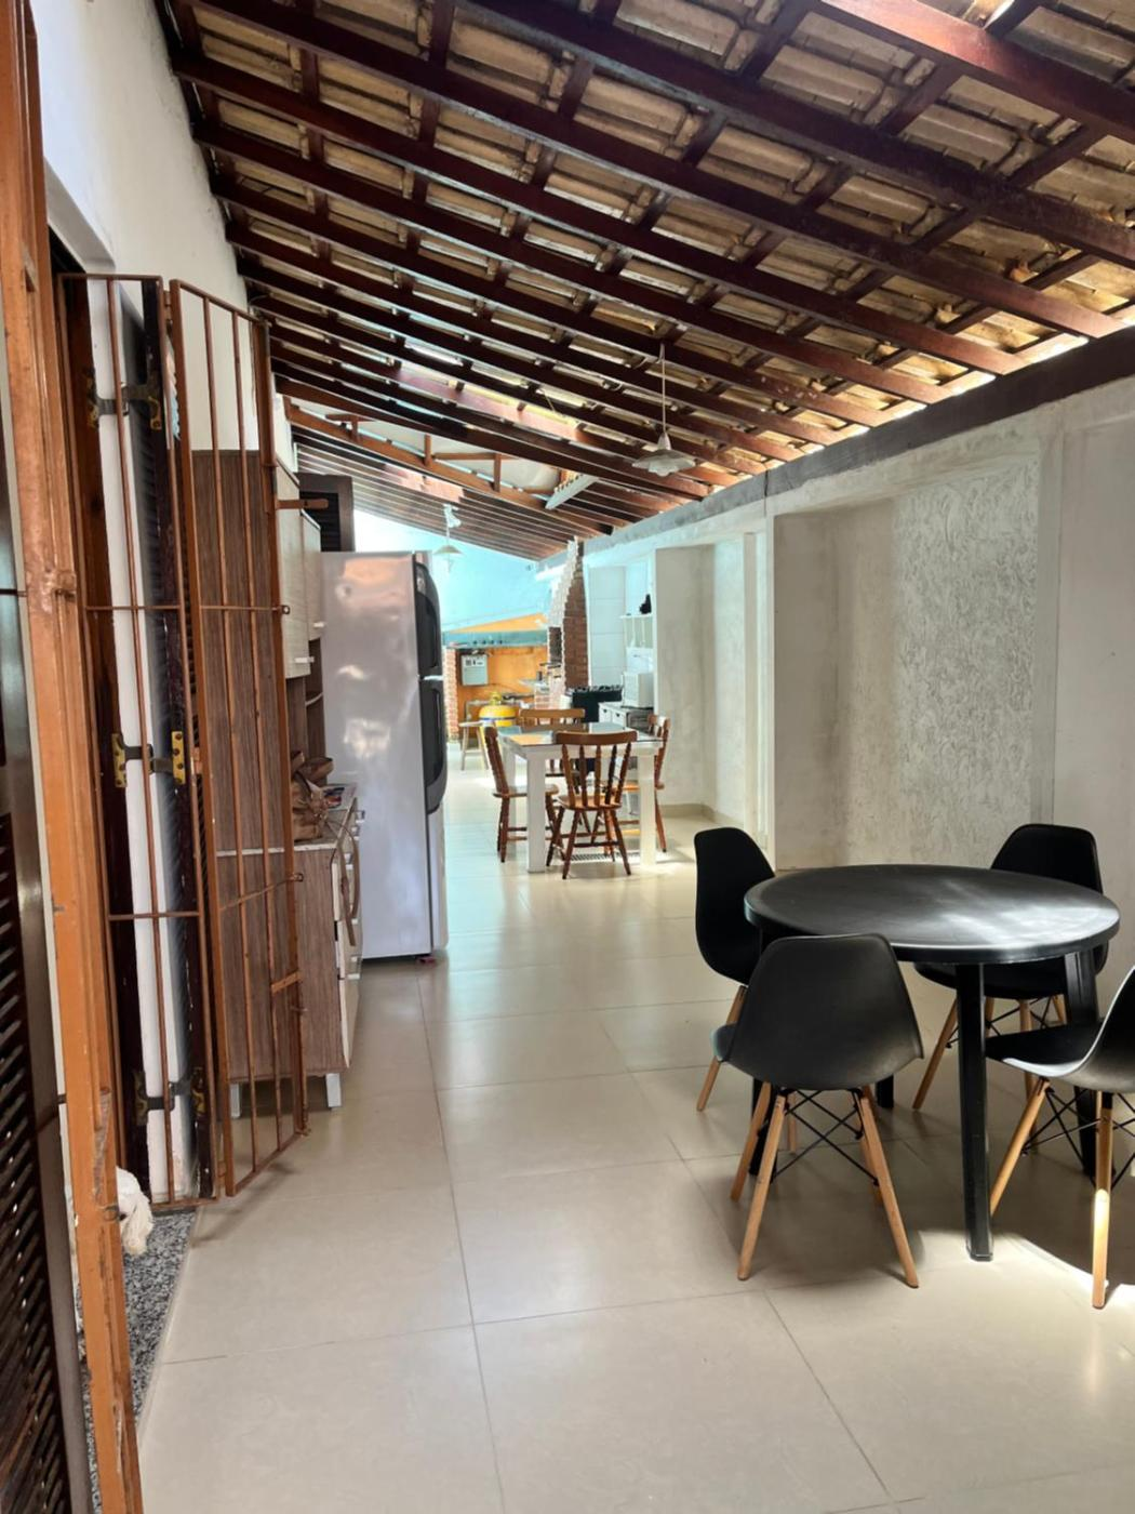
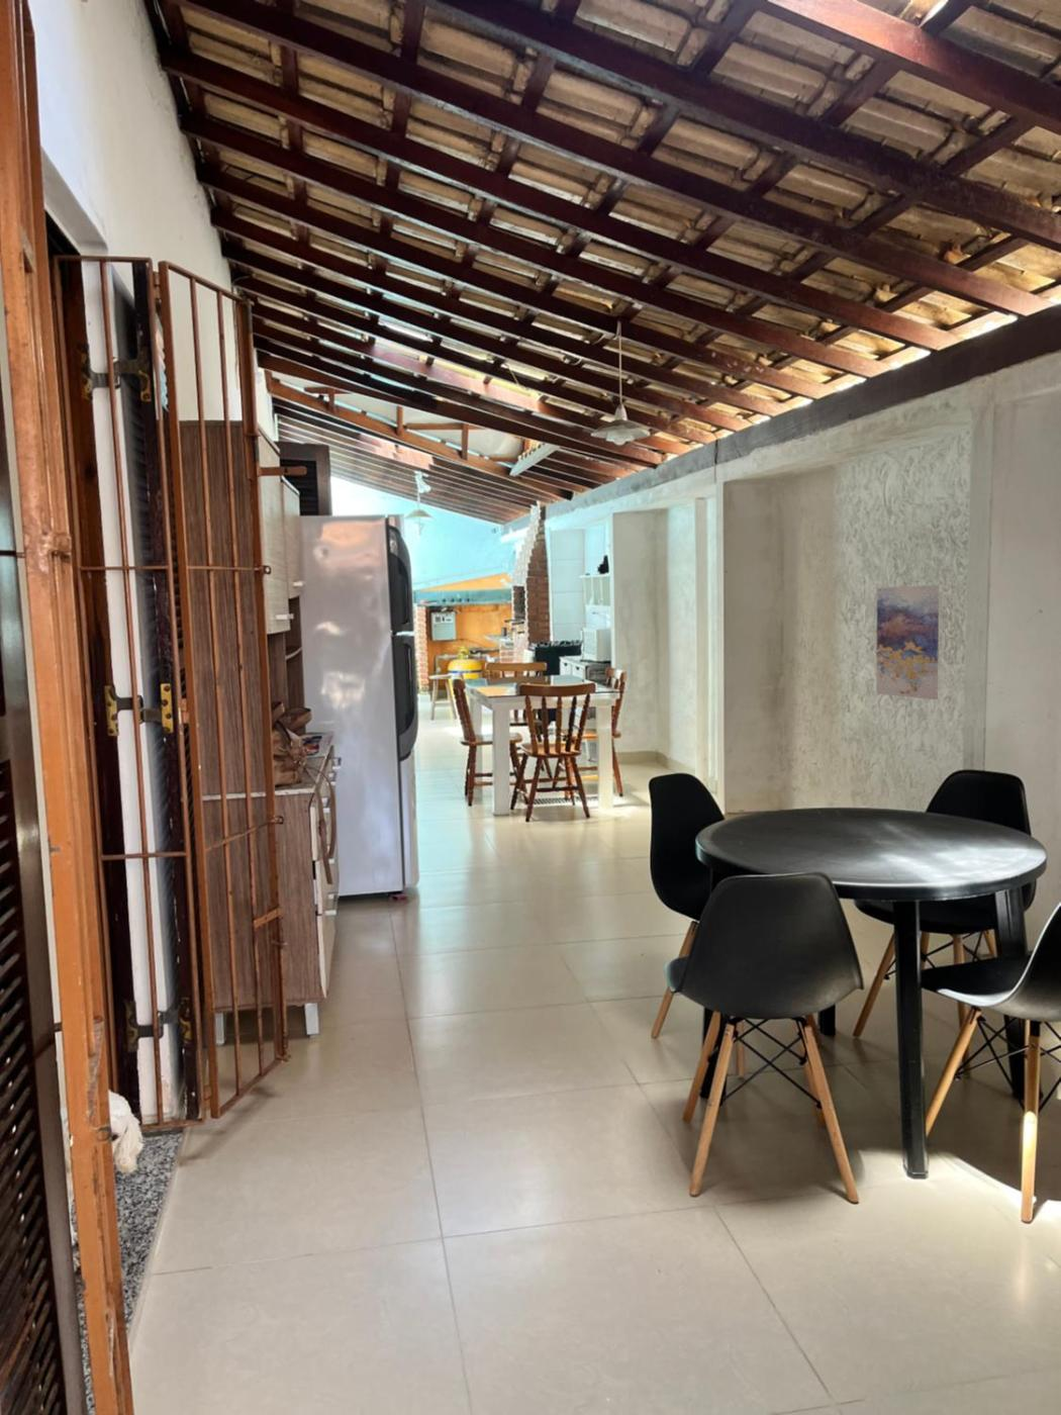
+ wall art (905, 642)
